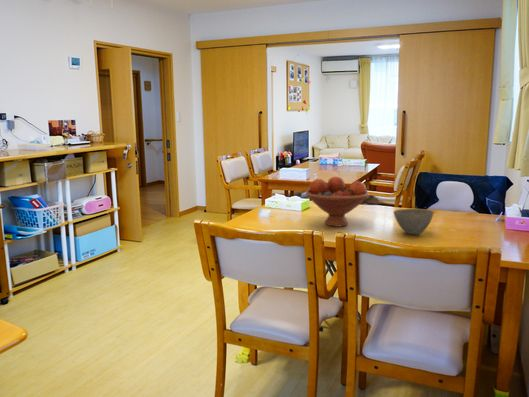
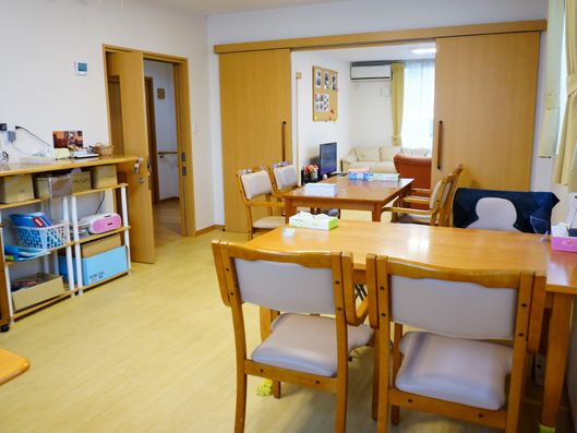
- fruit bowl (336, 201)
- bowl (413, 221)
